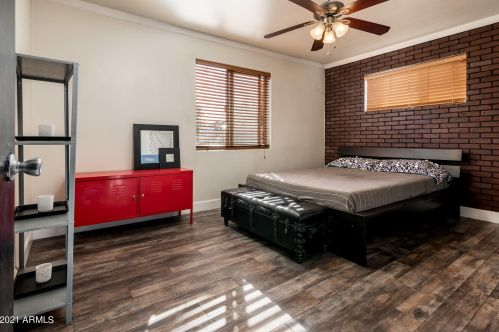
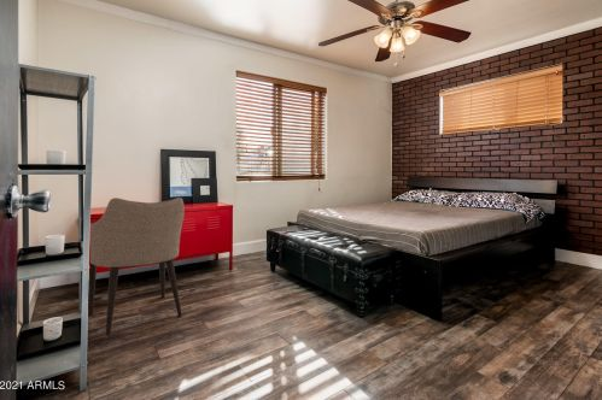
+ armchair (139, 257)
